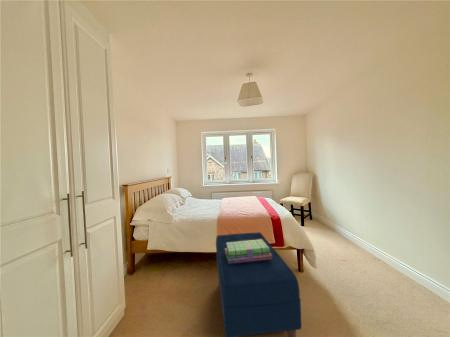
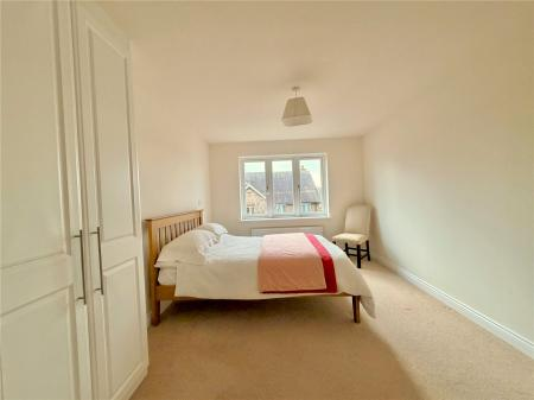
- stack of books (247, 251)
- bench (248, 279)
